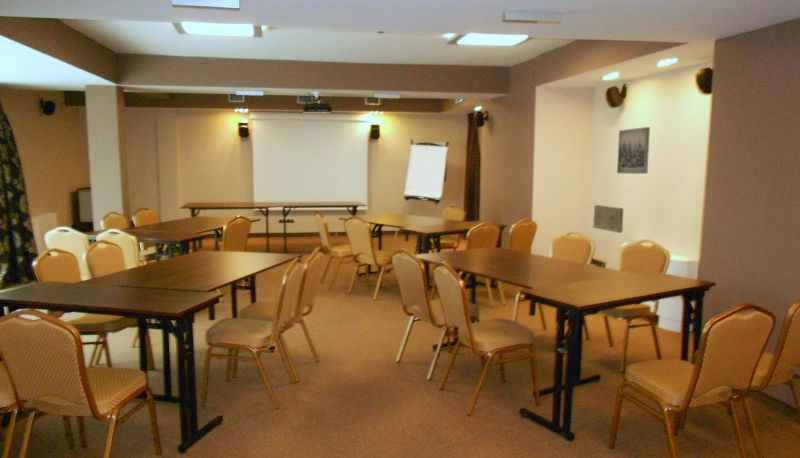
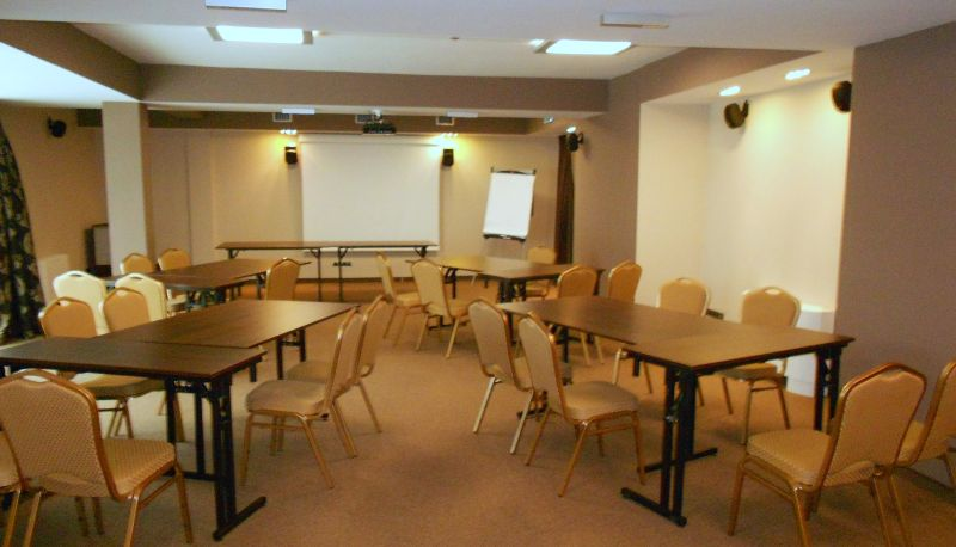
- relief sculpture (607, 218)
- wall art (632, 151)
